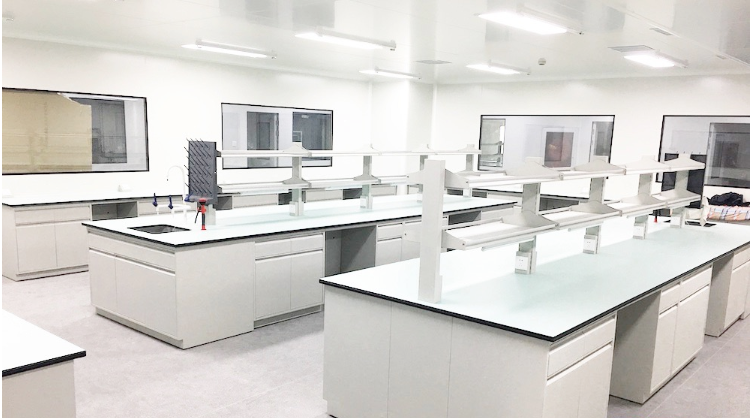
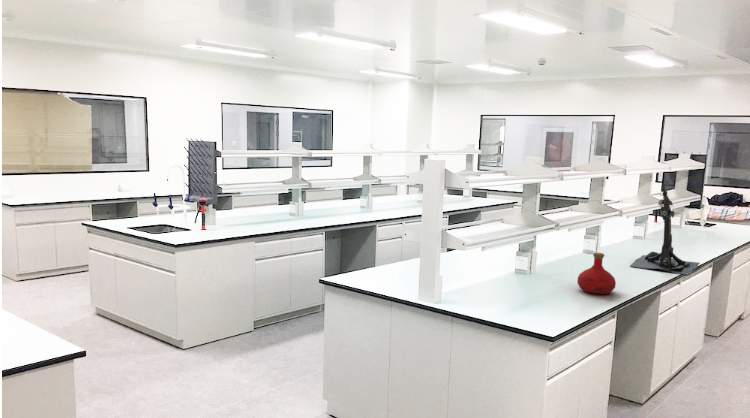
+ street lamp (667, 225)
+ bottle (597, 272)
